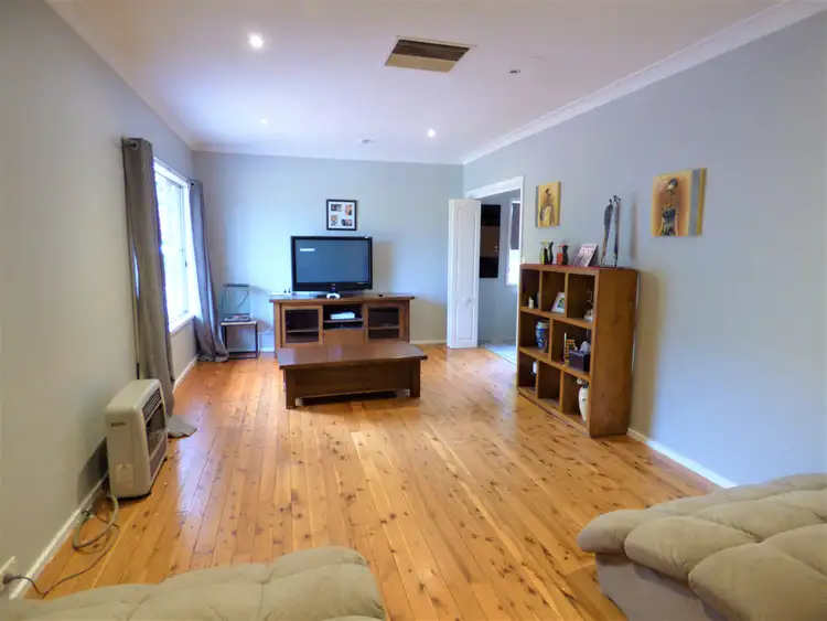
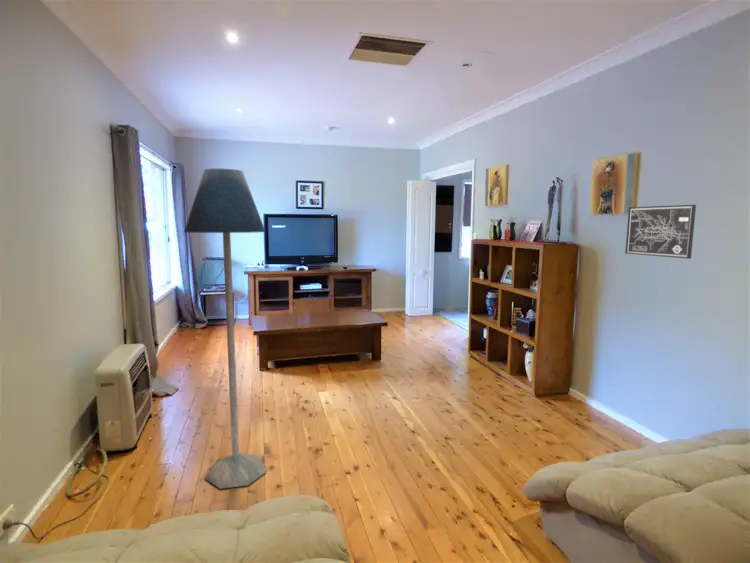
+ wall art (657, 231)
+ floor lamp (230, 327)
